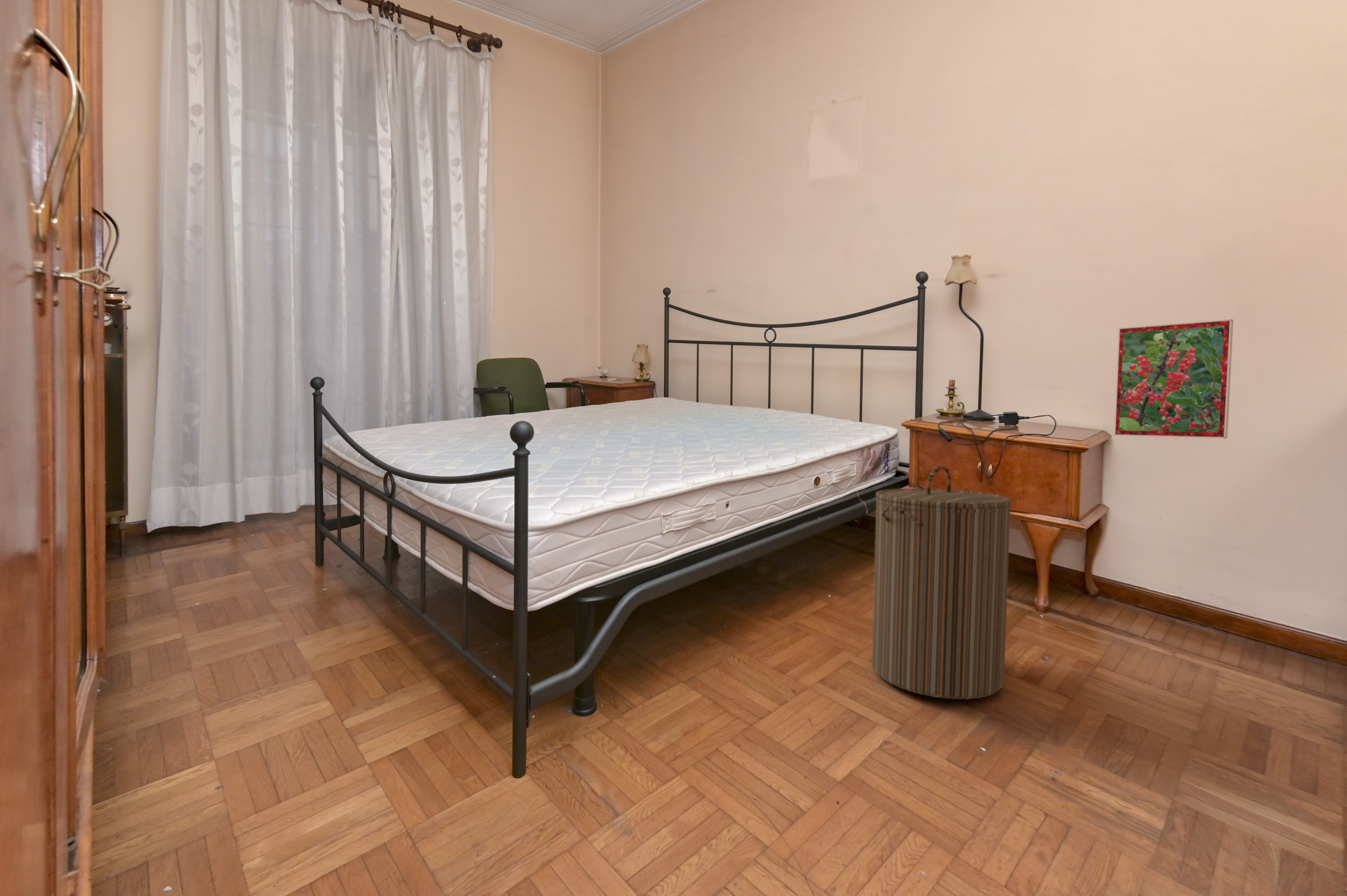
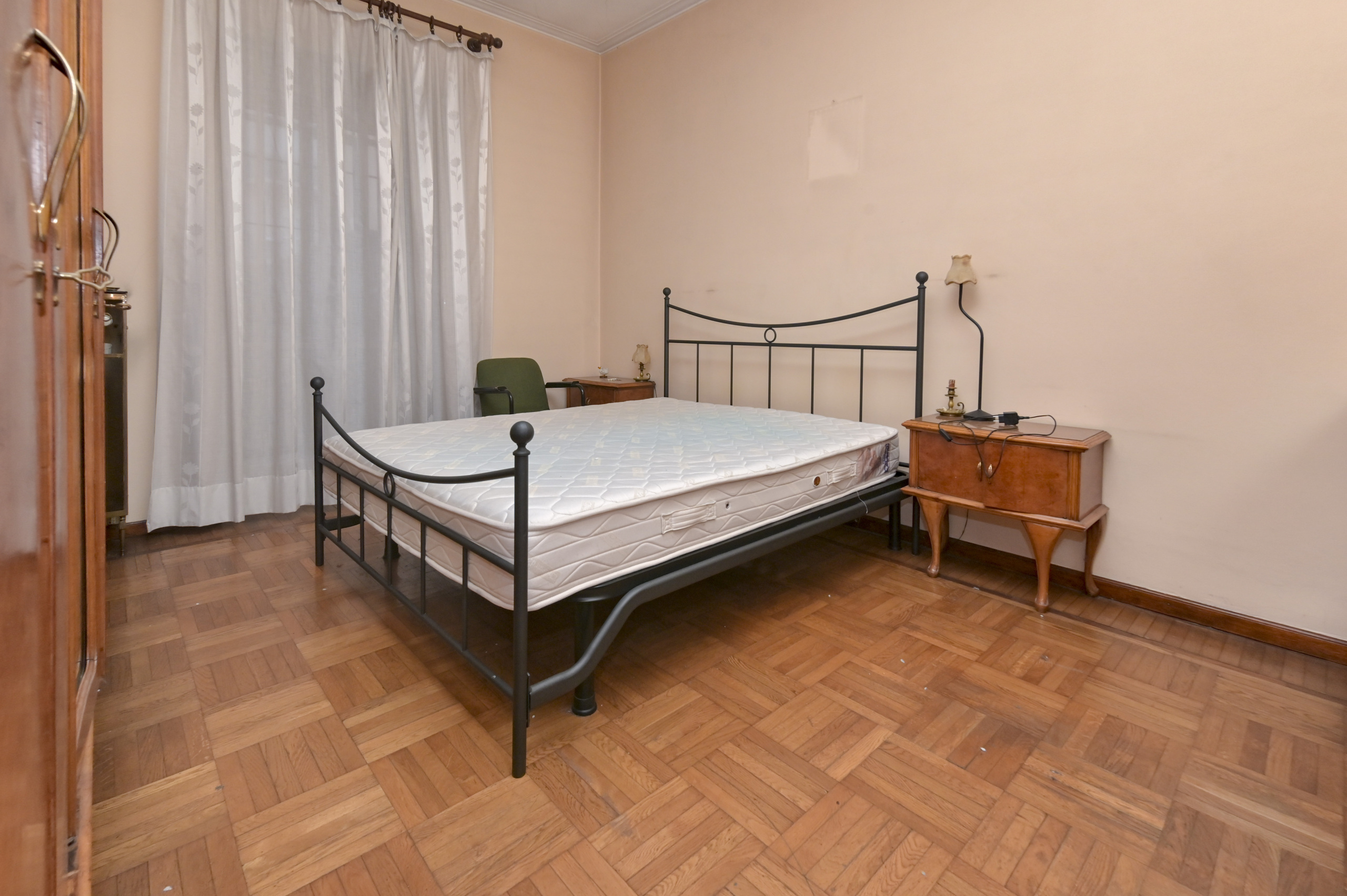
- laundry hamper (939, 571)
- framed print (1170, 380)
